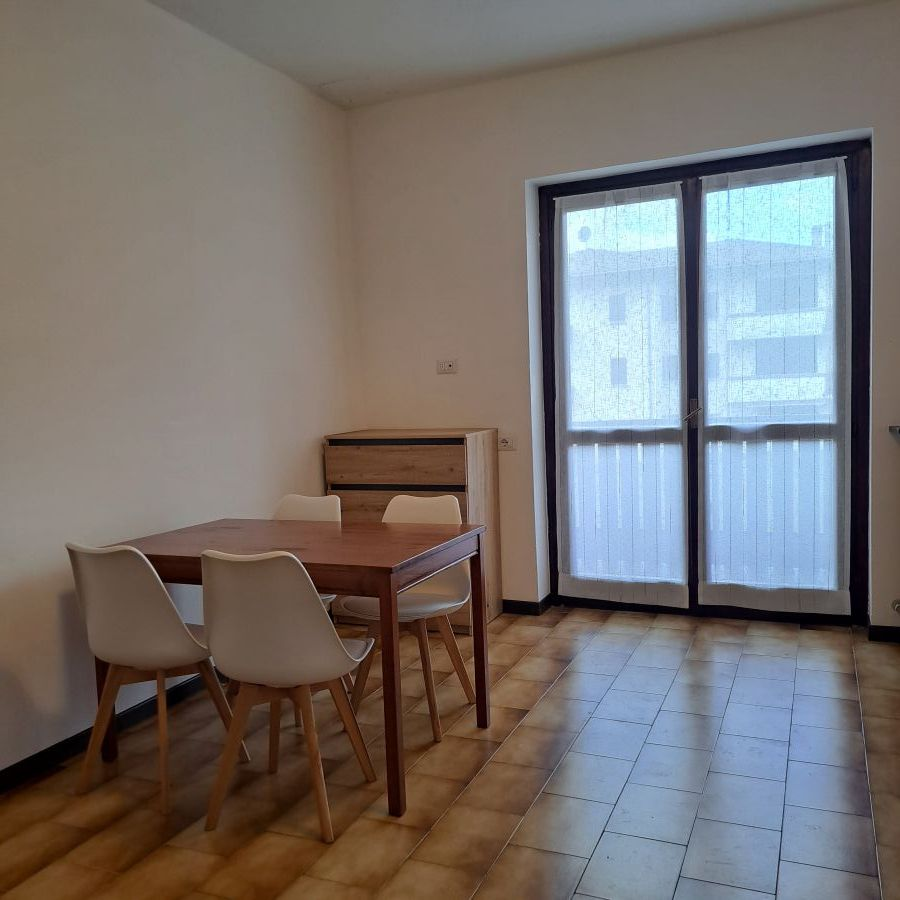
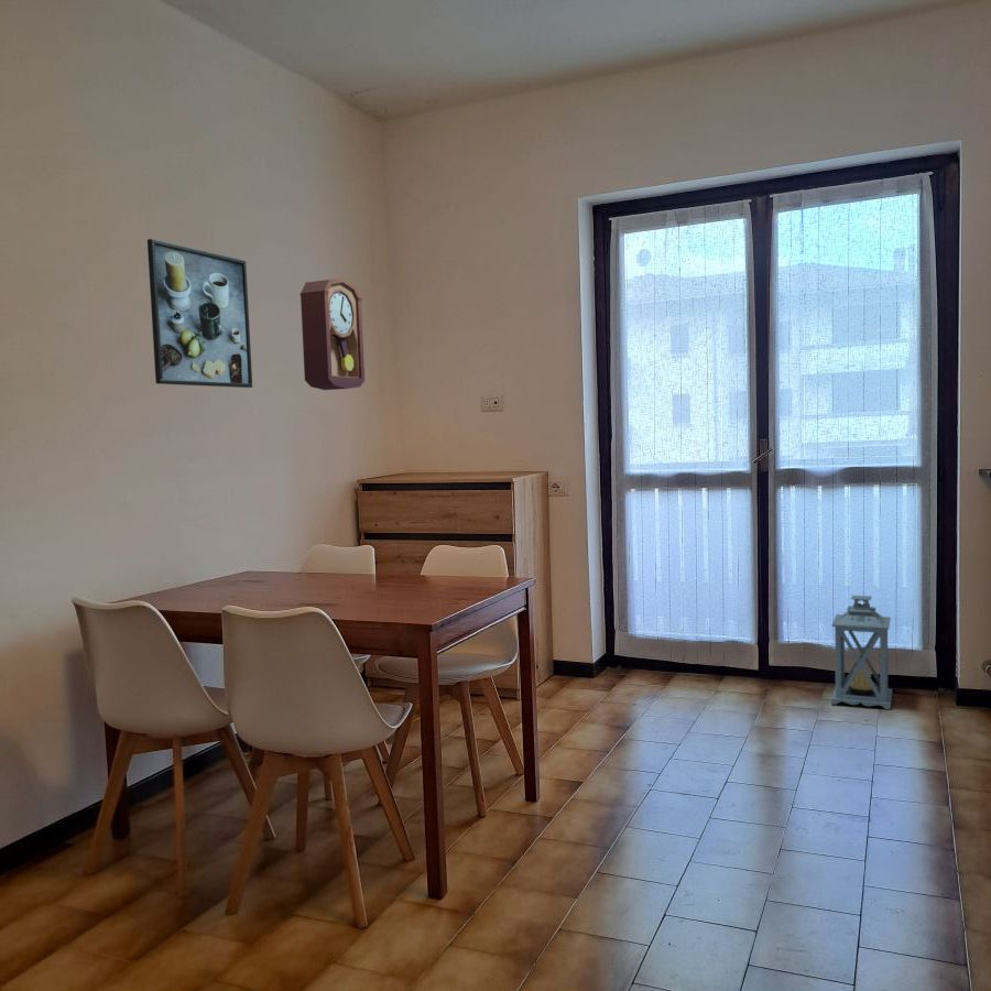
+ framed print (203, 318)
+ pendulum clock (334, 334)
+ lantern (861, 649)
